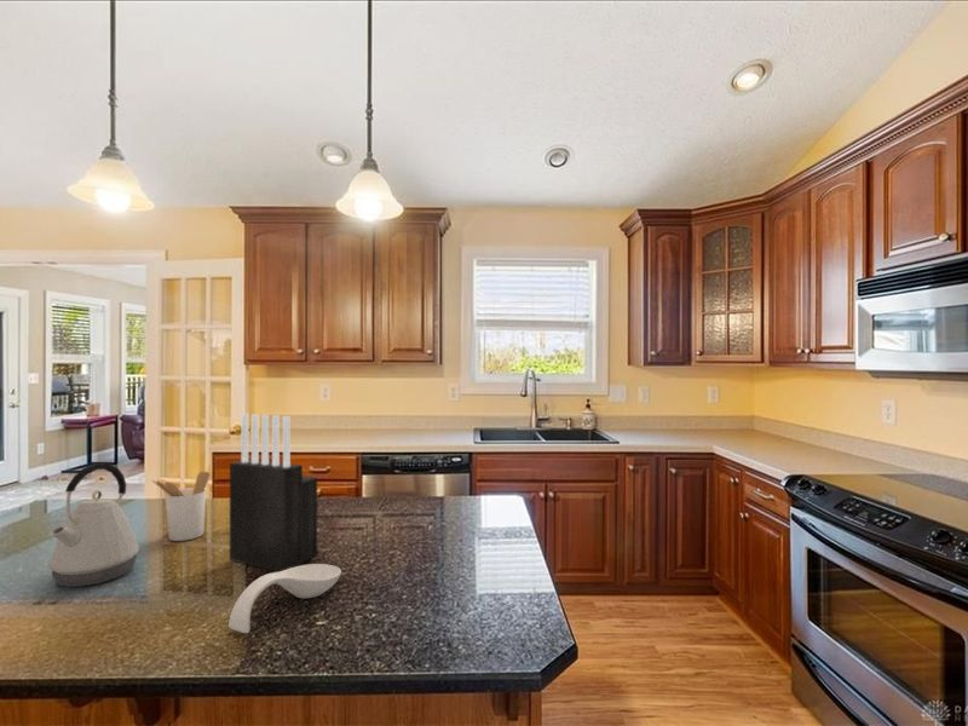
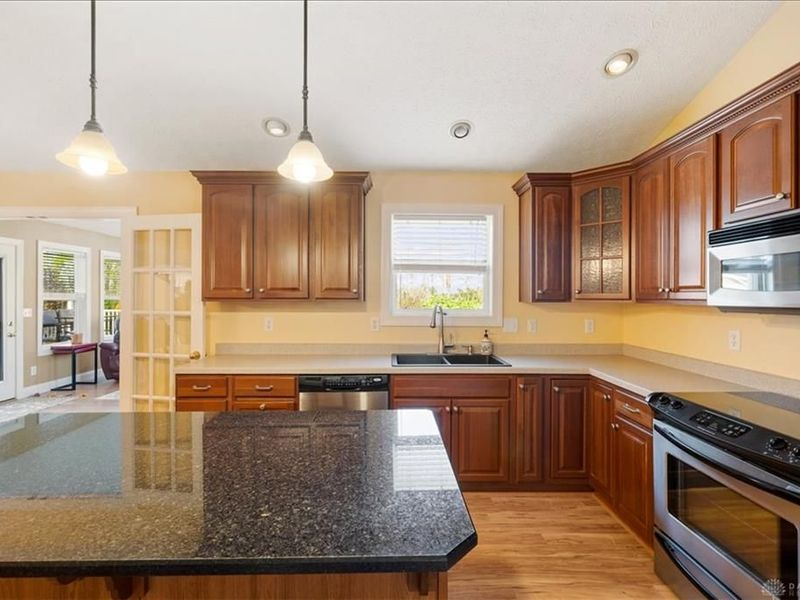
- spoon rest (289, 586)
- kettle (93, 519)
- utensil holder (179, 505)
- knife block (277, 484)
